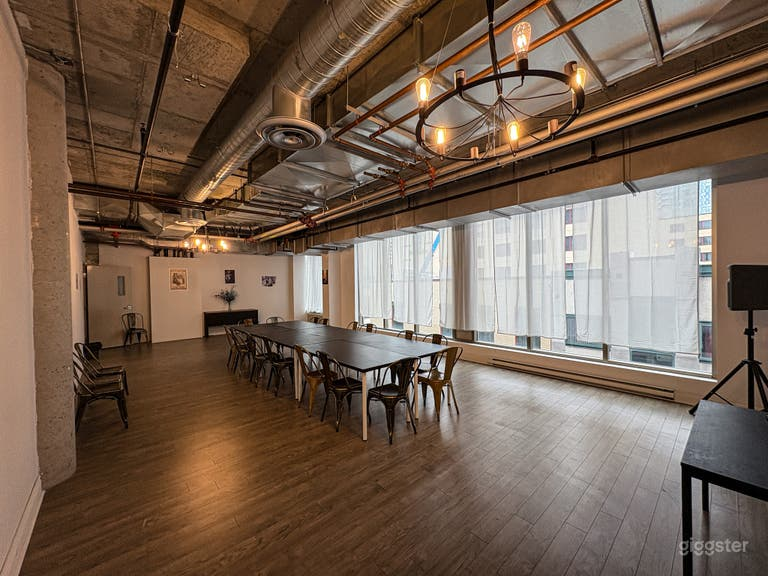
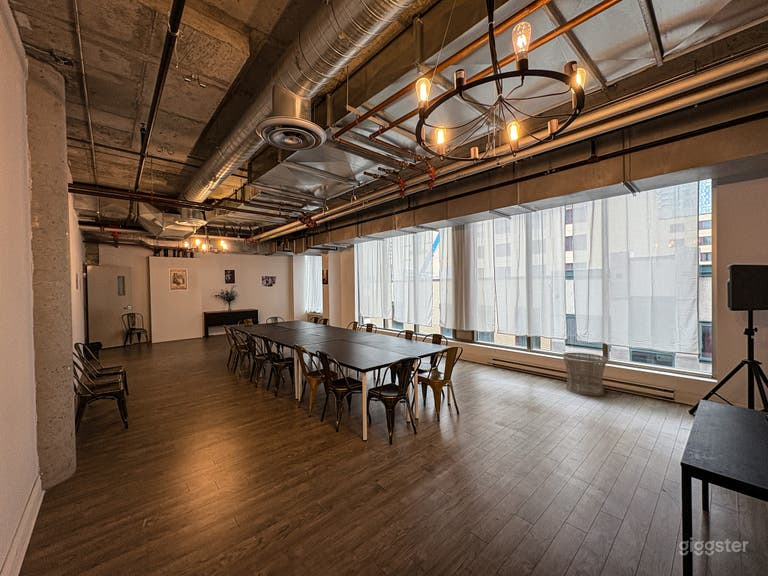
+ basket (584, 373)
